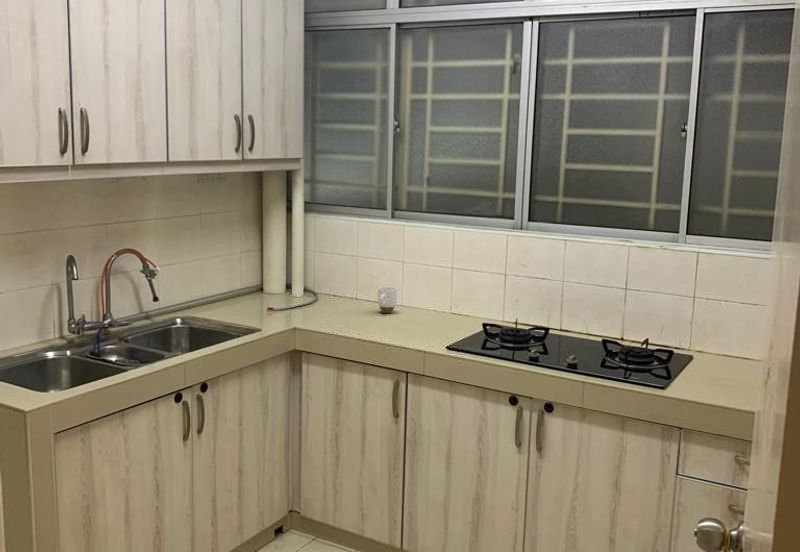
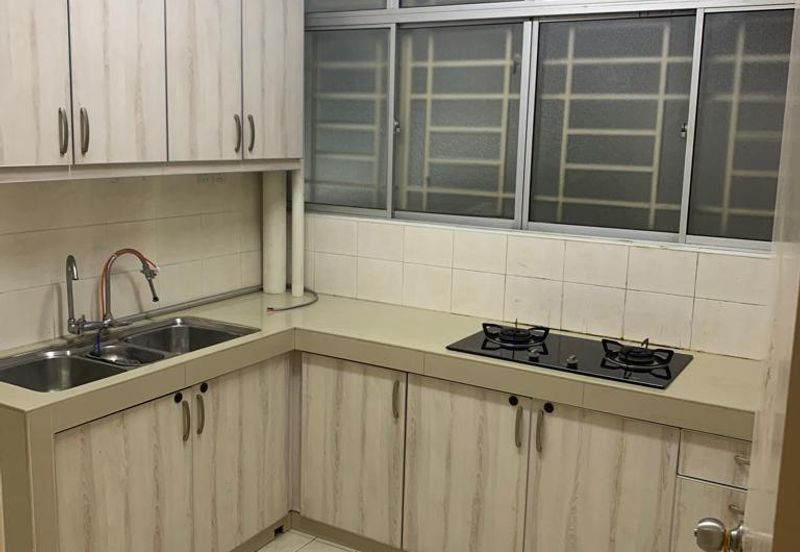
- mug (385, 301)
